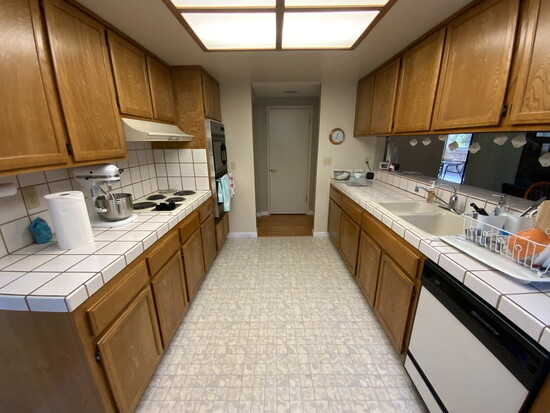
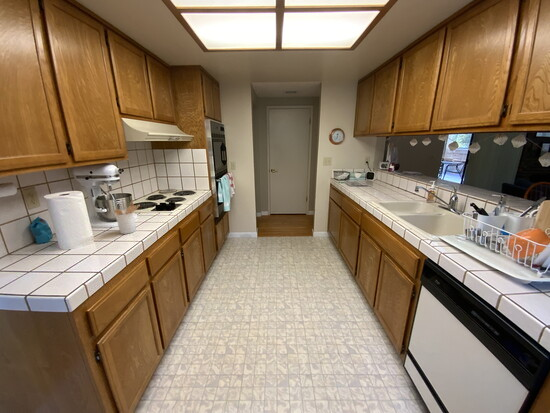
+ utensil holder (128, 217)
